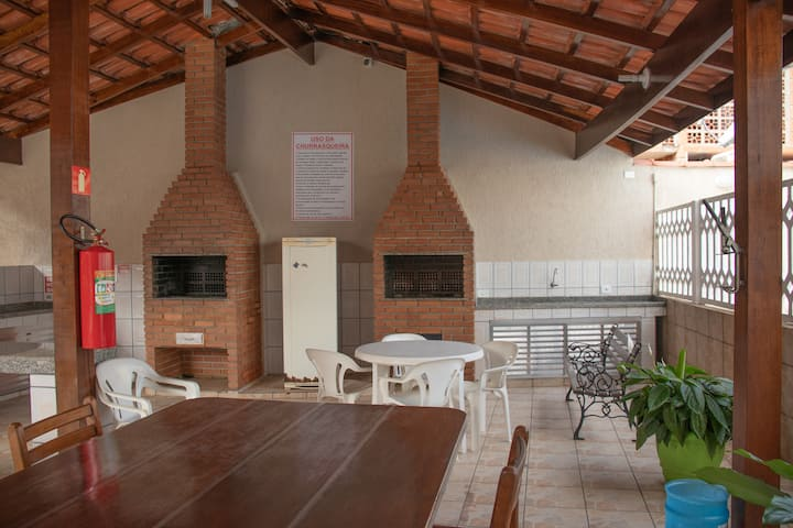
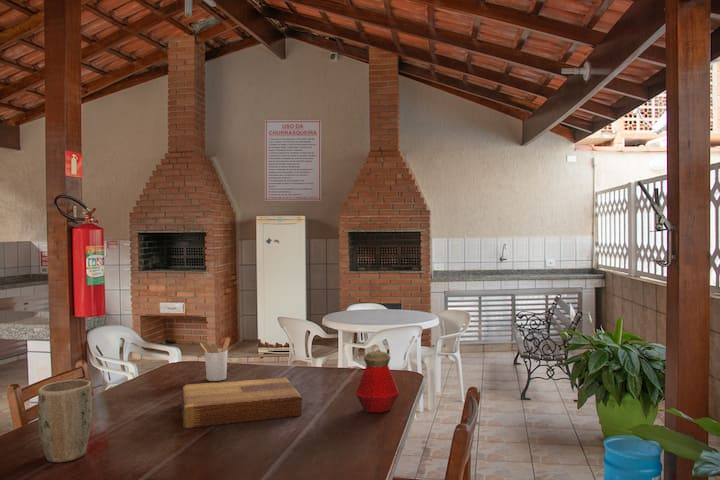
+ bottle (377, 381)
+ utensil holder (214, 359)
+ plant pot (66, 420)
+ cutting board (239, 399)
